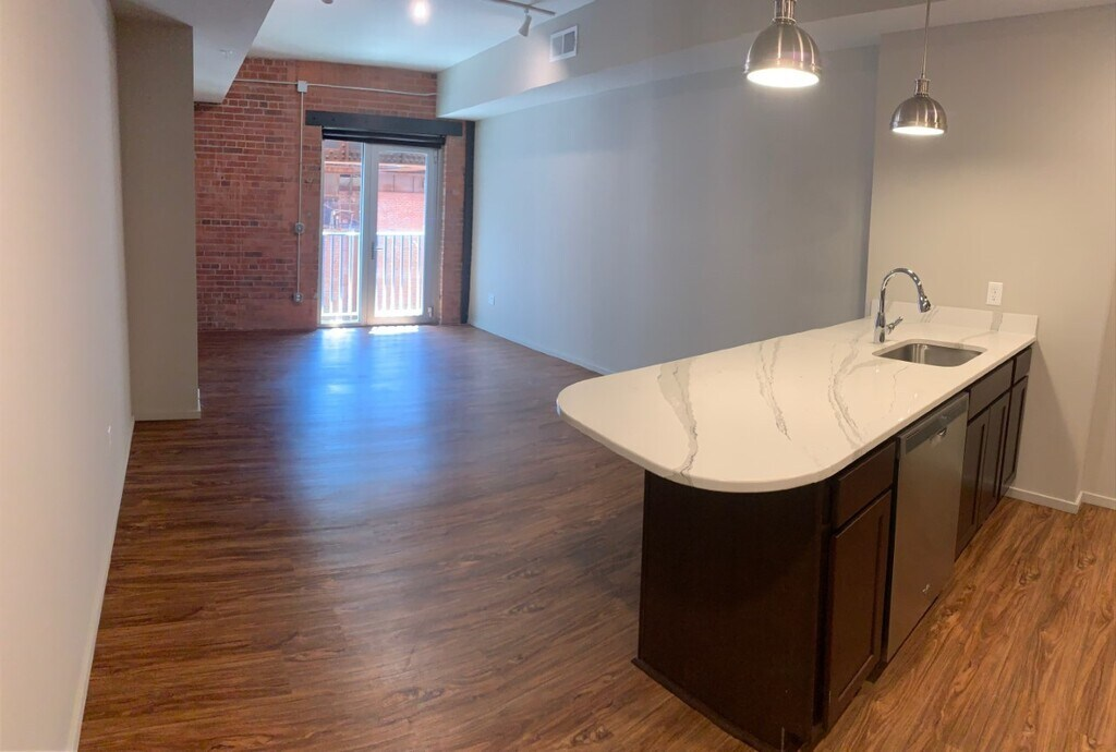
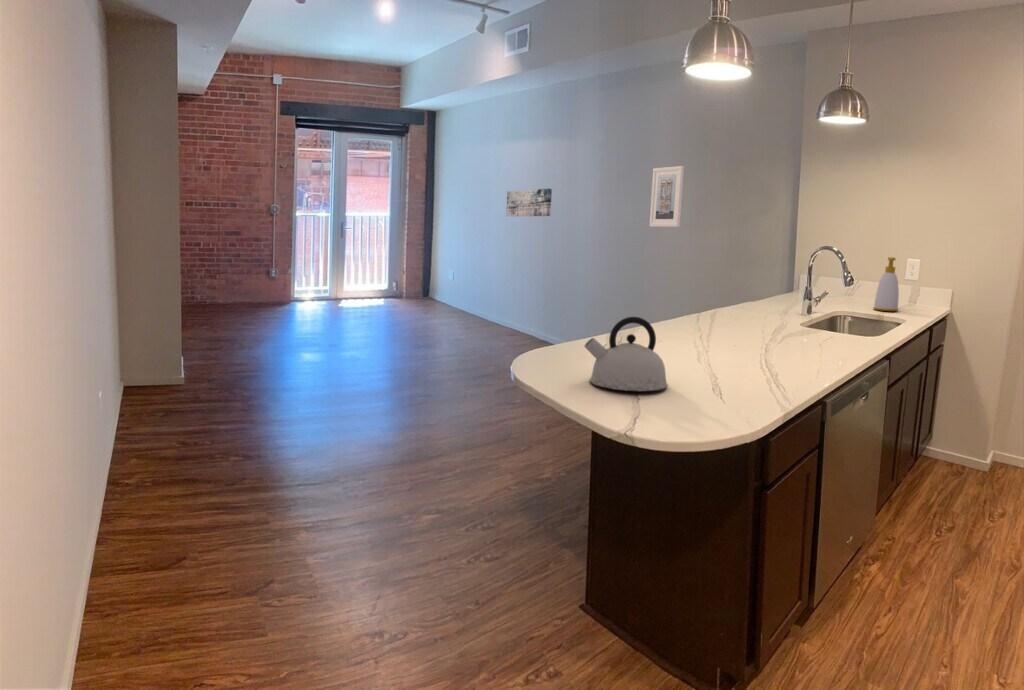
+ kettle (626, 350)
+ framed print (666, 197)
+ soap bottle (888, 284)
+ wall art (528, 203)
